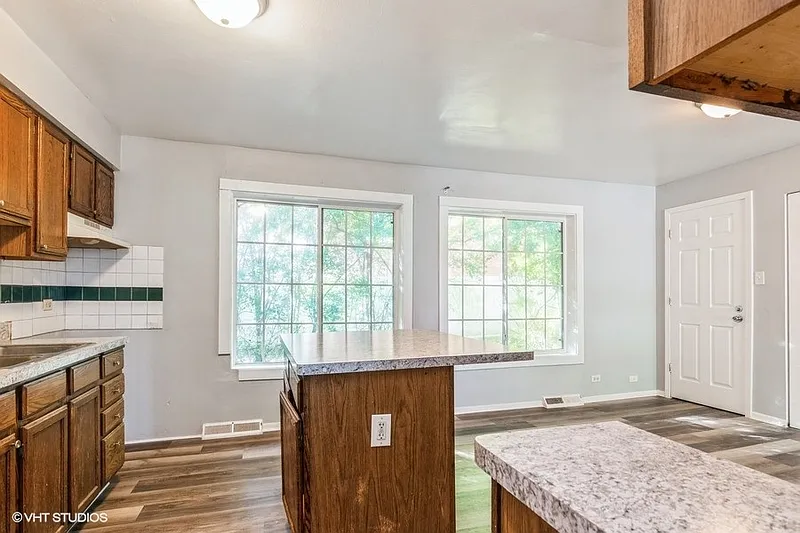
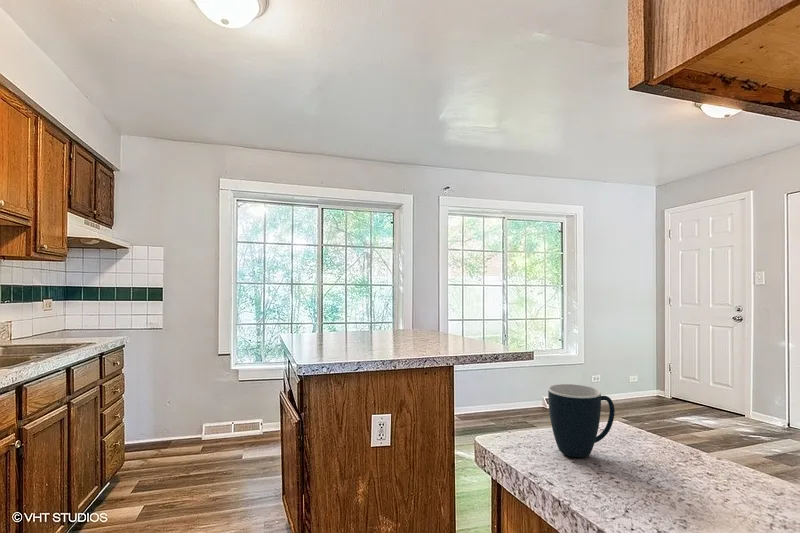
+ mug (583, 420)
